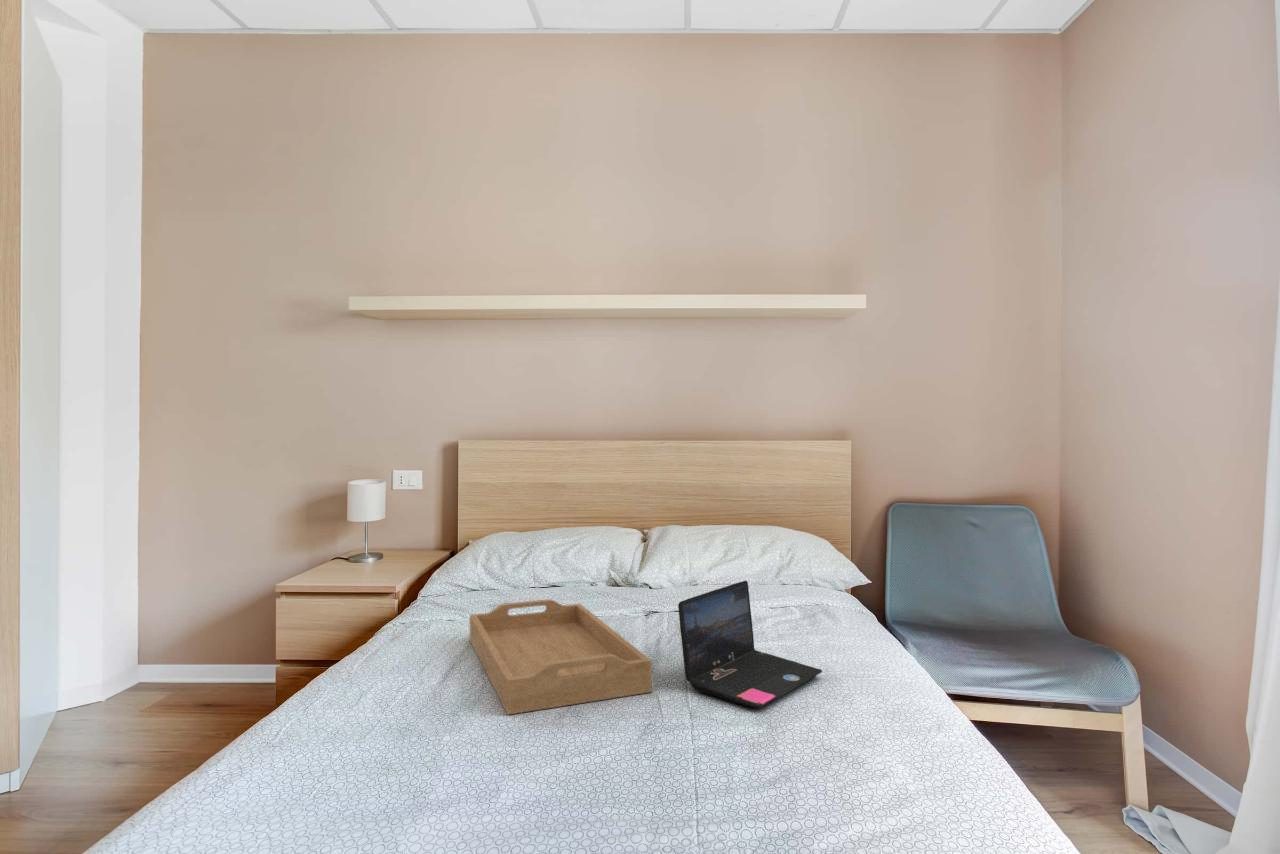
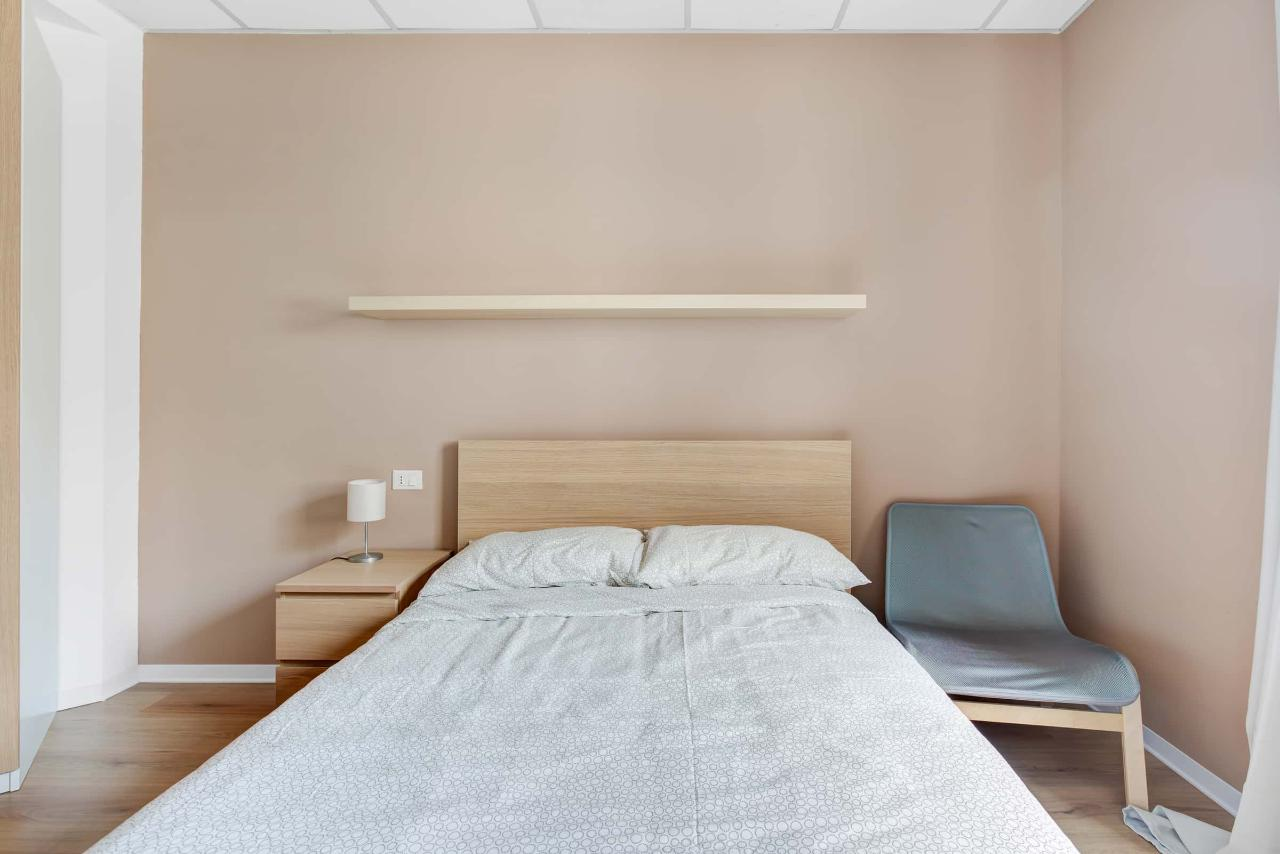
- laptop (751, 639)
- serving tray (550, 644)
